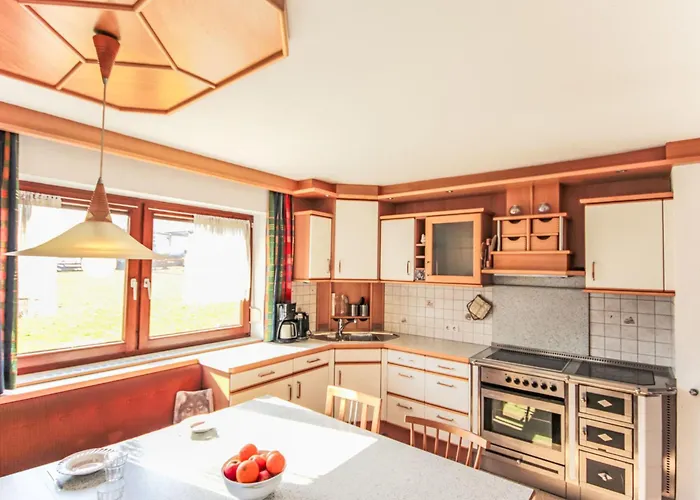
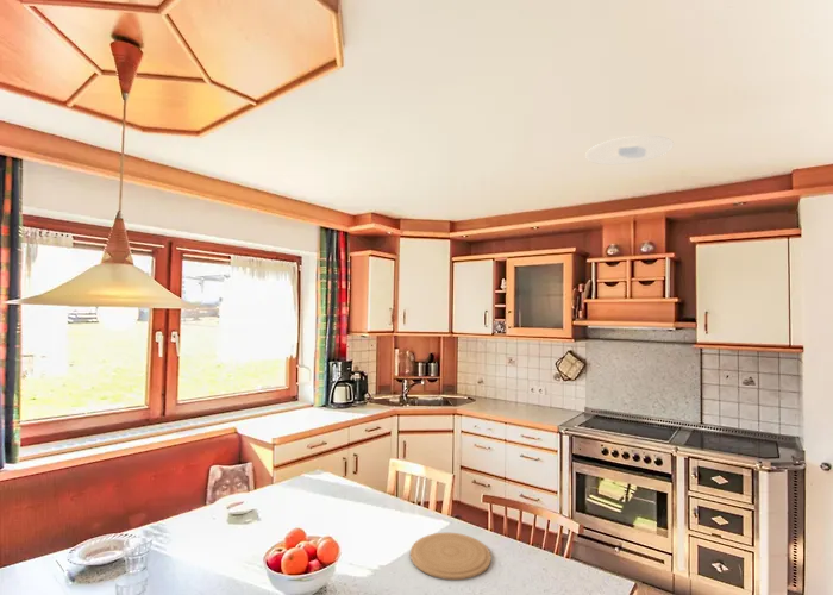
+ recessed light (627, 146)
+ plate (450, 552)
